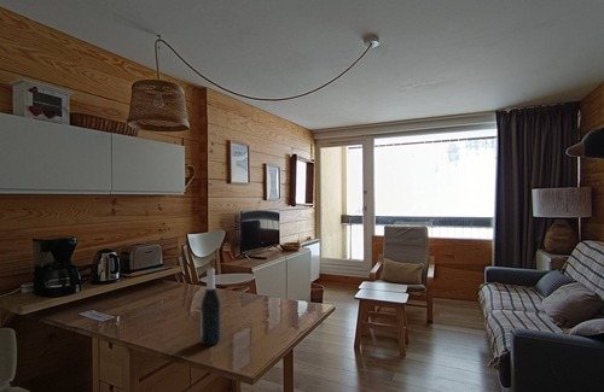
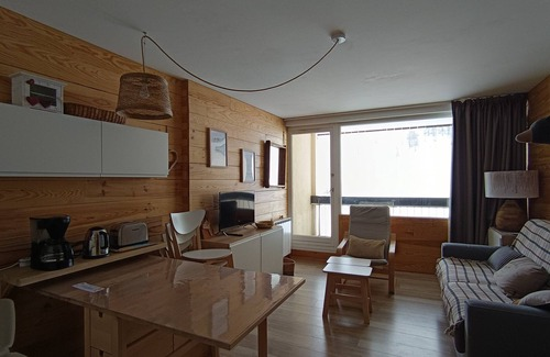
- wine bottle (210, 304)
